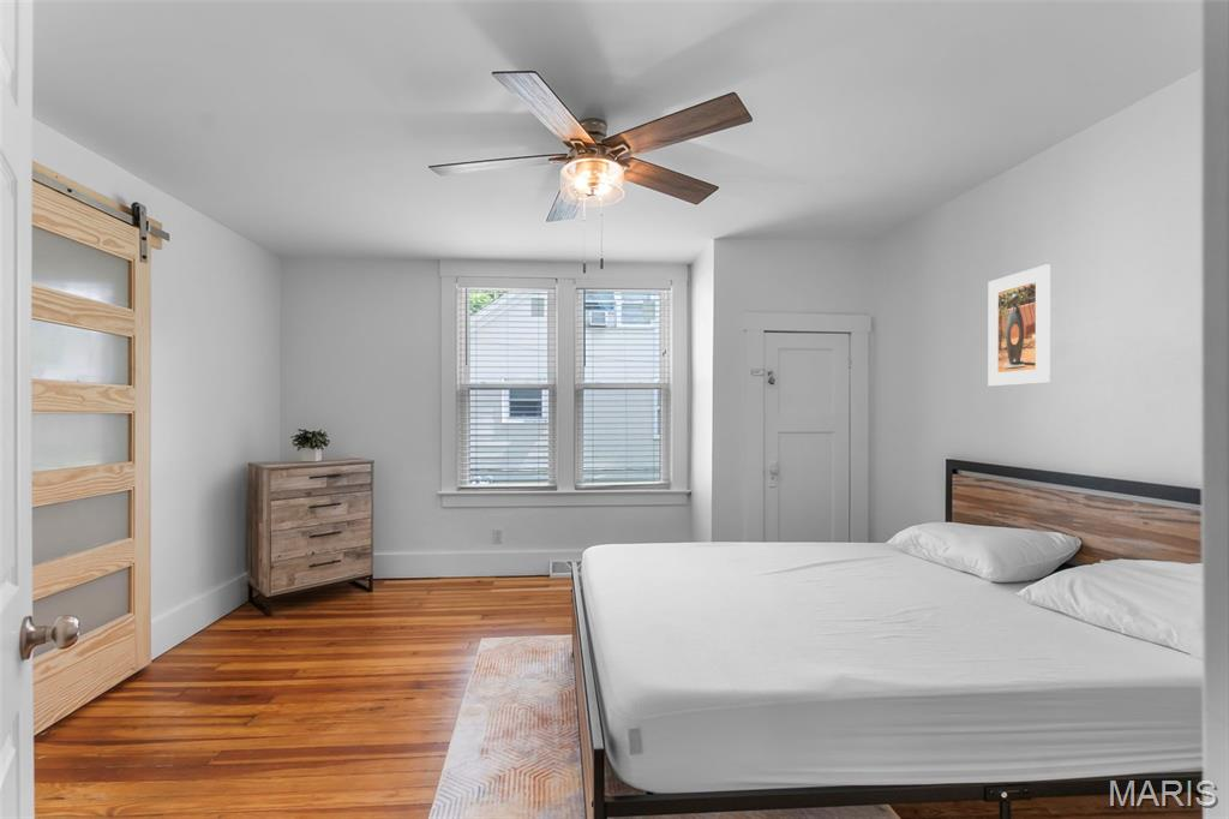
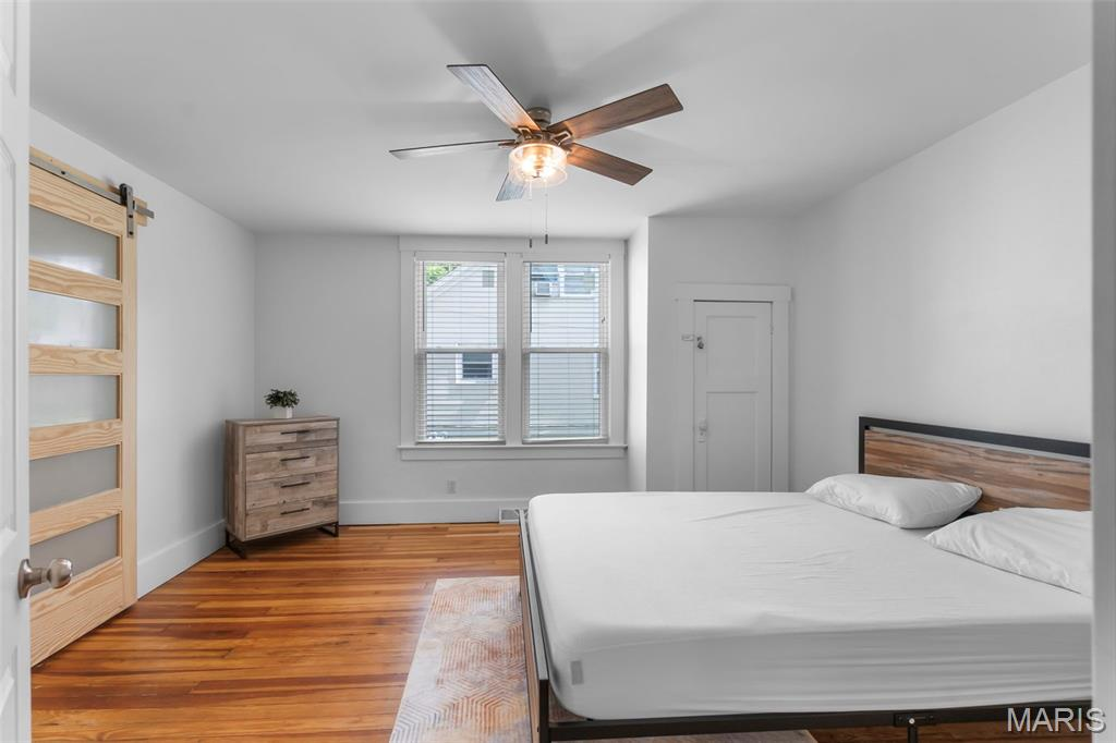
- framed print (1017, 329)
